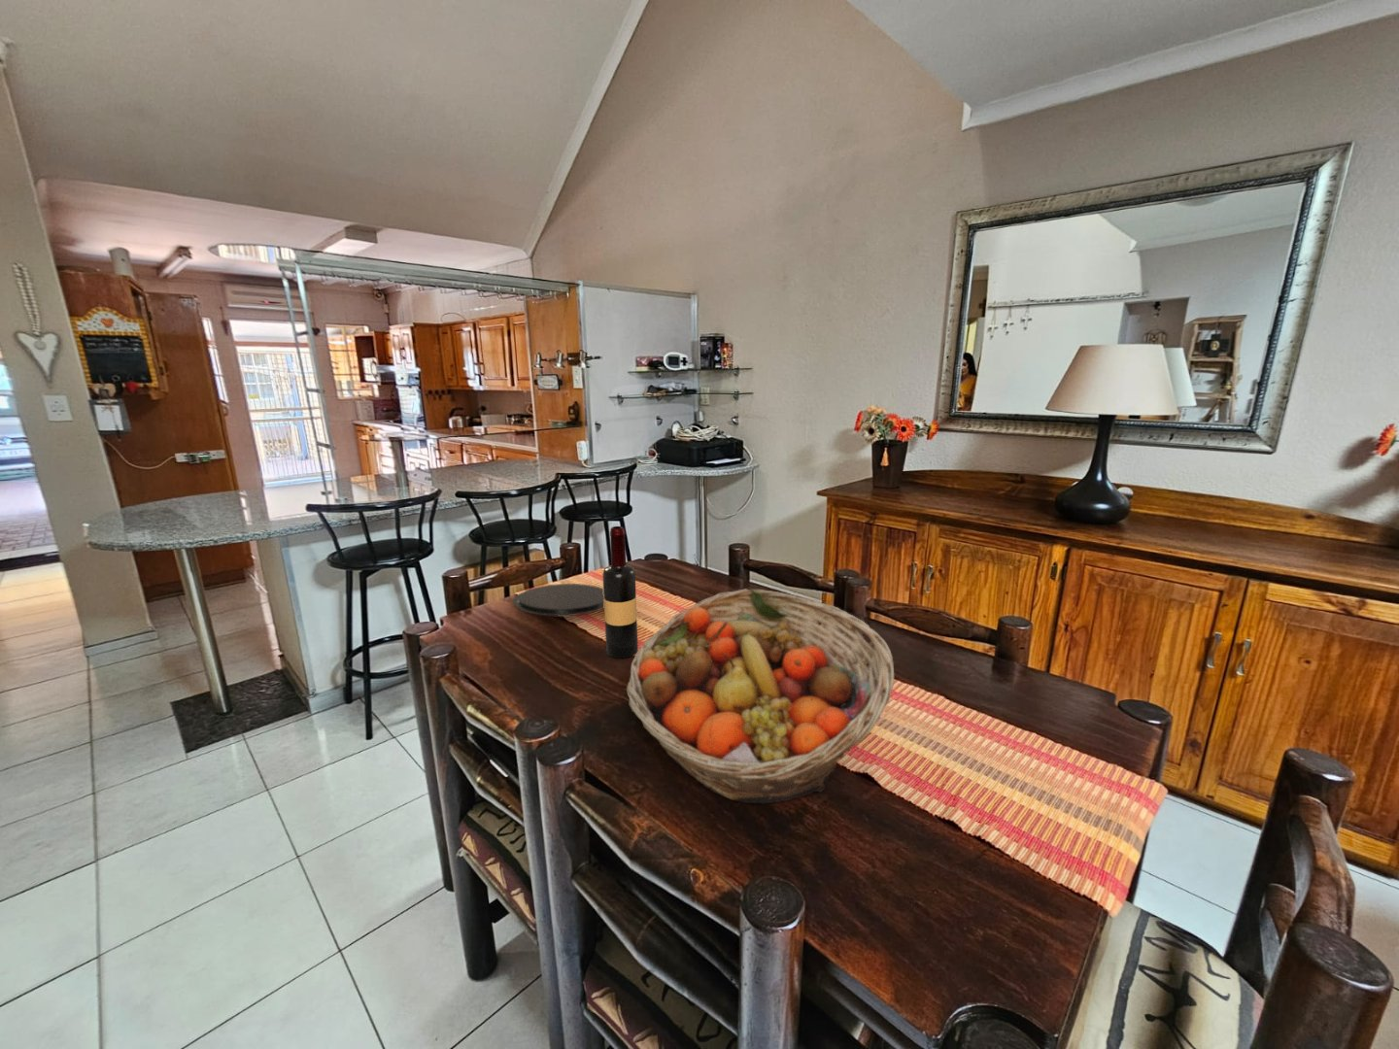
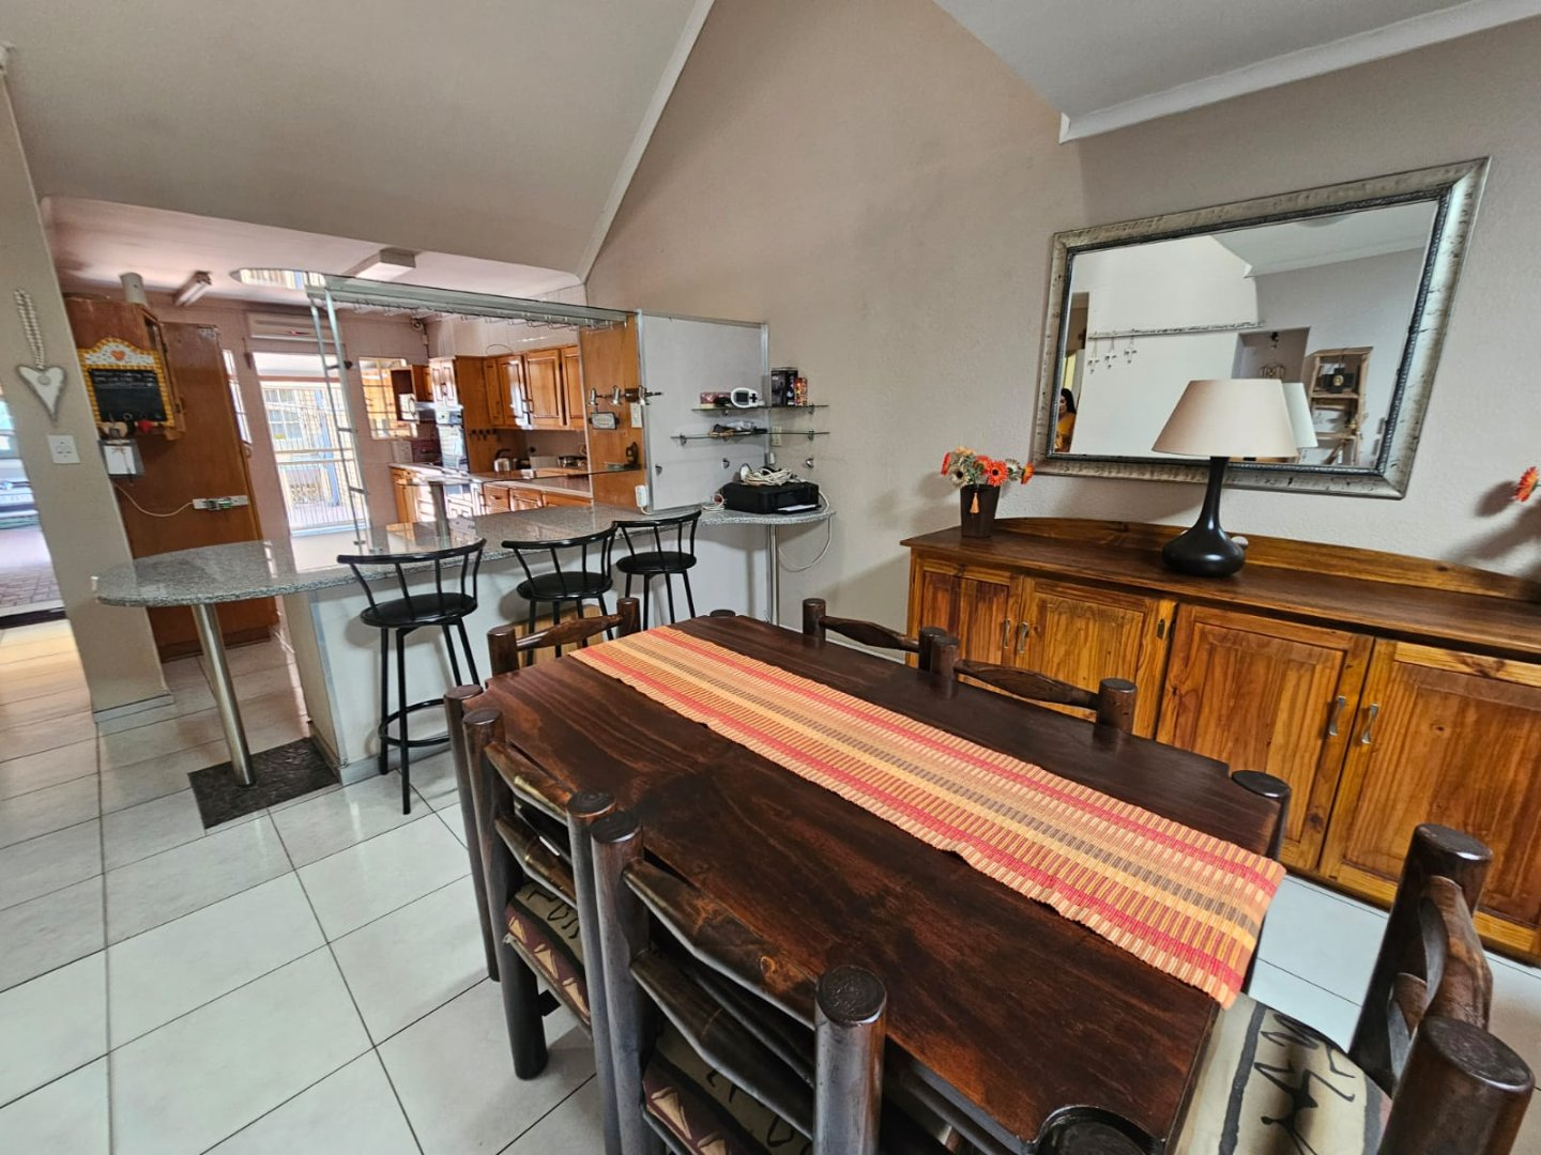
- wine bottle (619, 591)
- plate (564, 603)
- fruit basket (751, 683)
